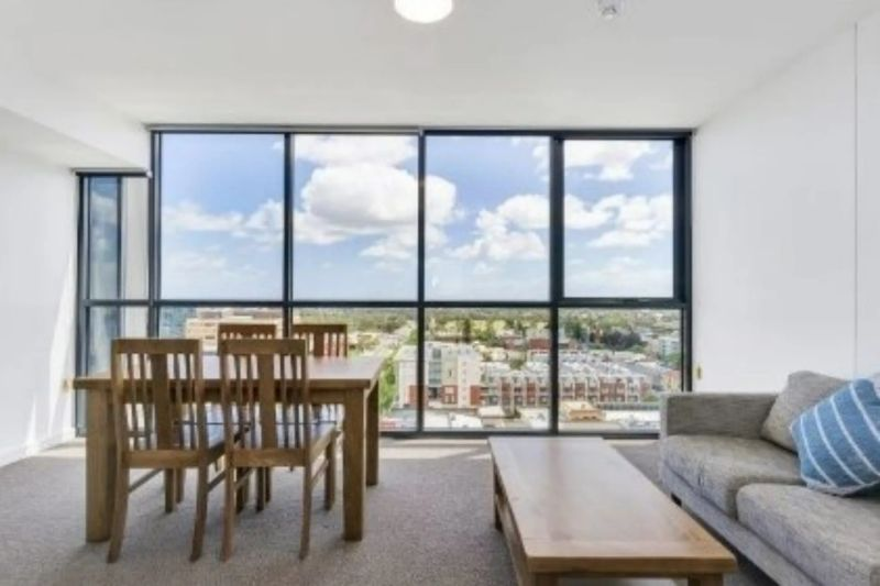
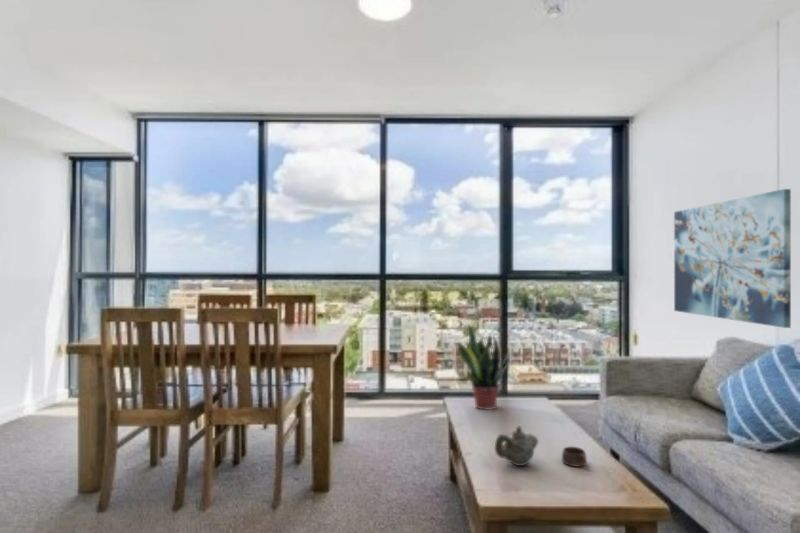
+ wall art (722, 260)
+ potted plant (484, 366)
+ teapot (517, 445)
+ cup (575, 457)
